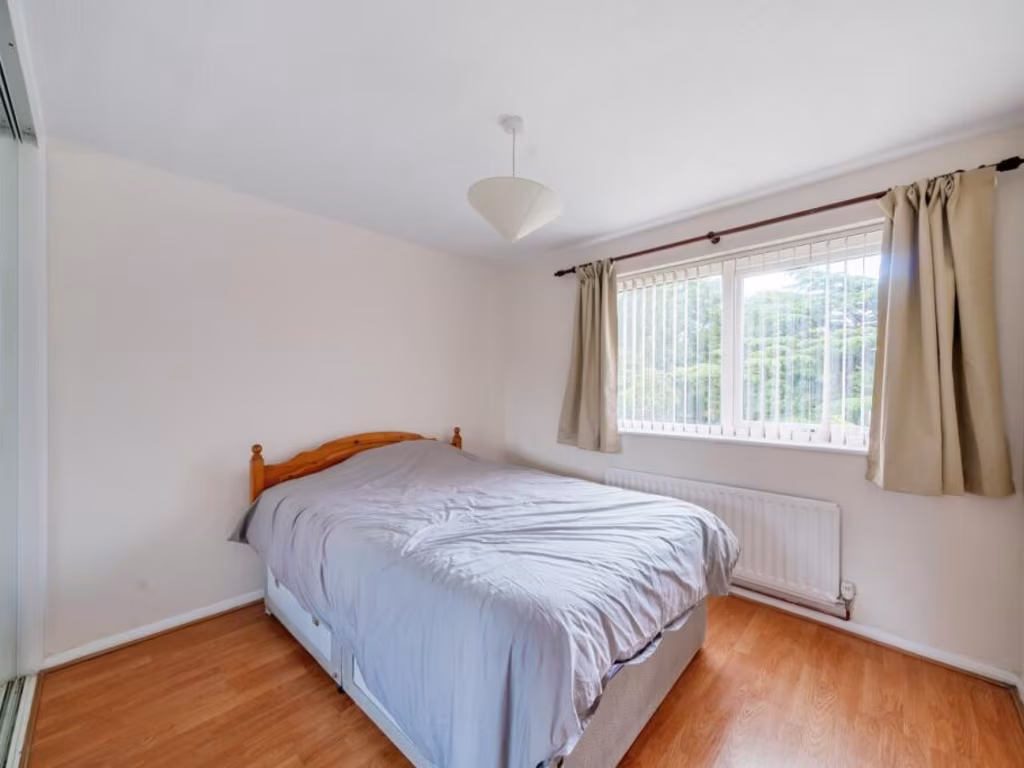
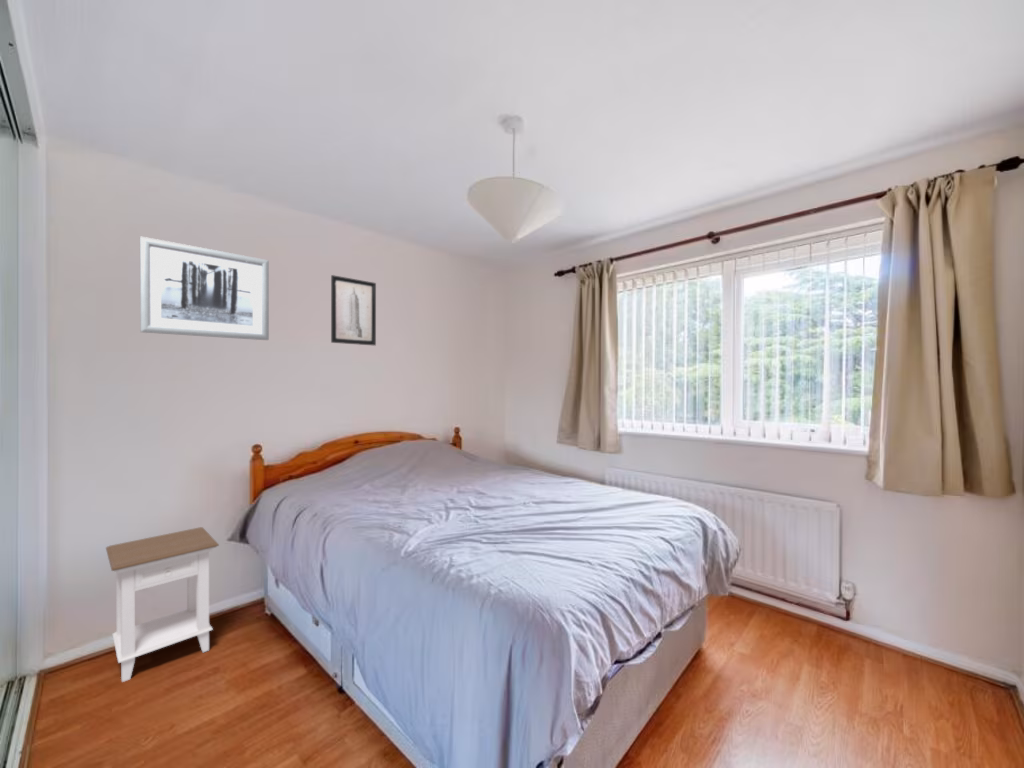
+ wall art (209, 293)
+ wall art (354, 311)
+ nightstand (159, 584)
